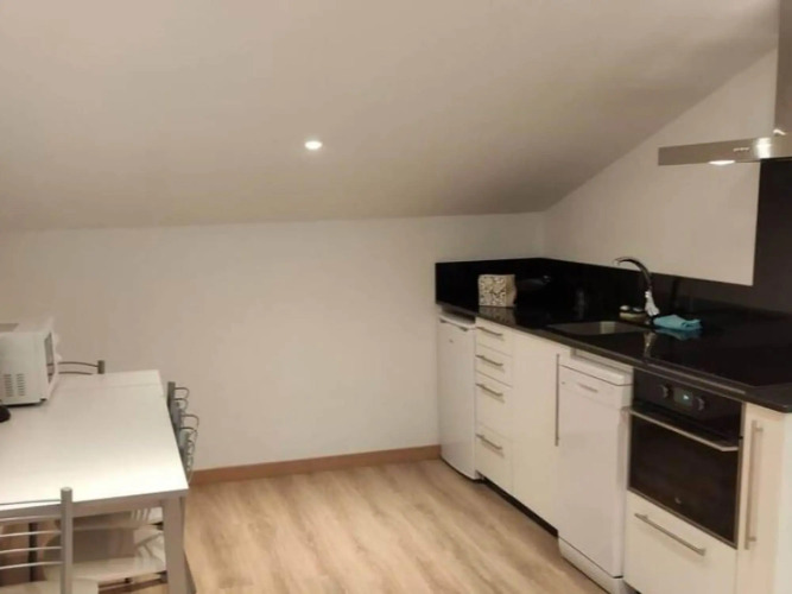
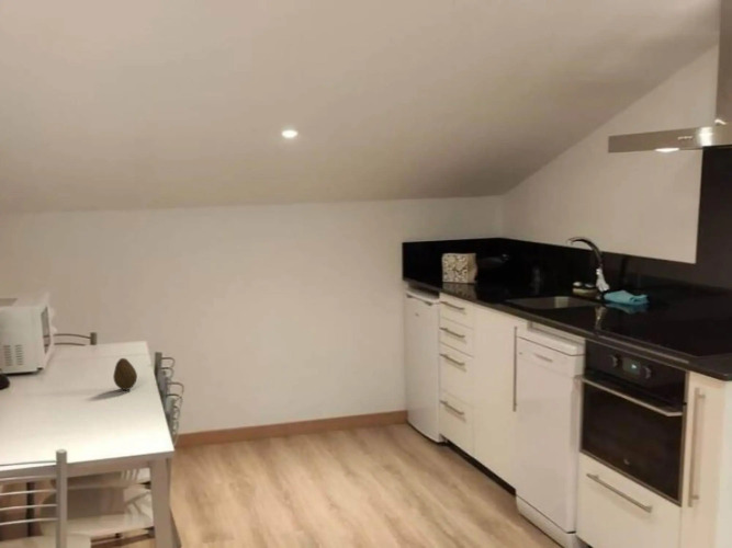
+ fruit (124, 374)
